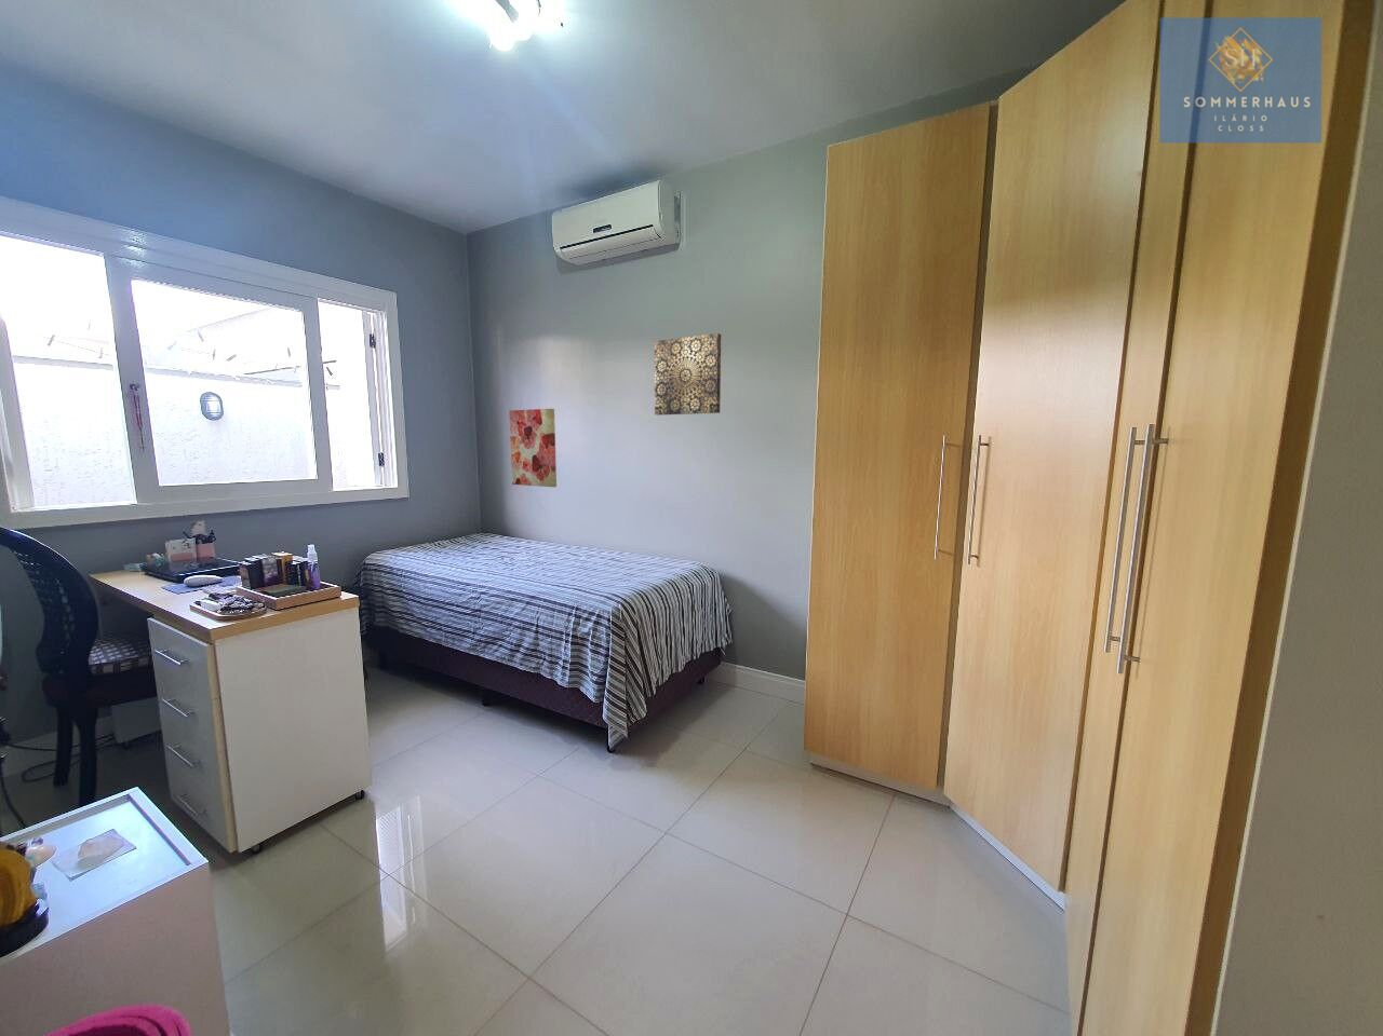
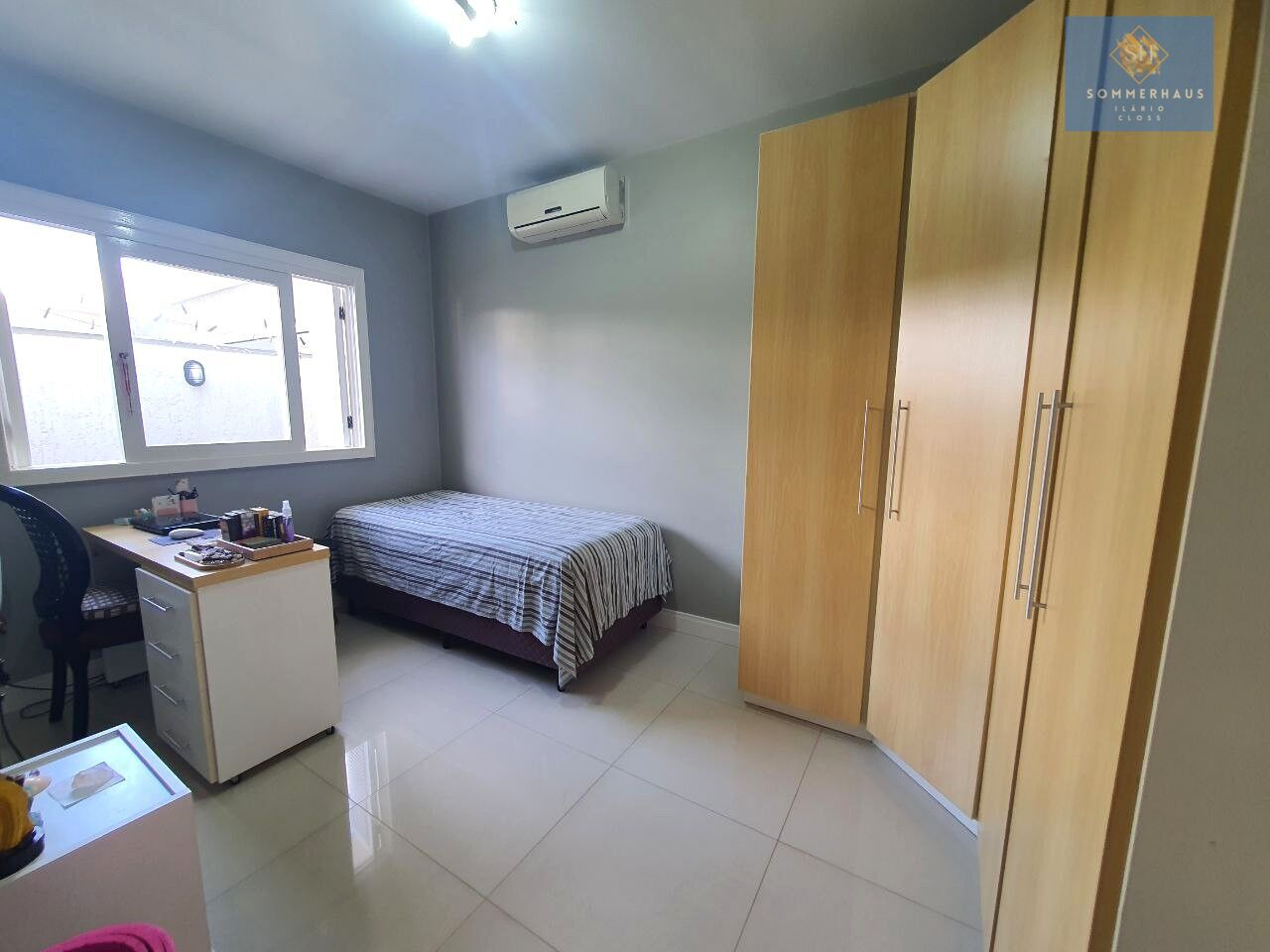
- wall art (686, 375)
- wall art (531, 448)
